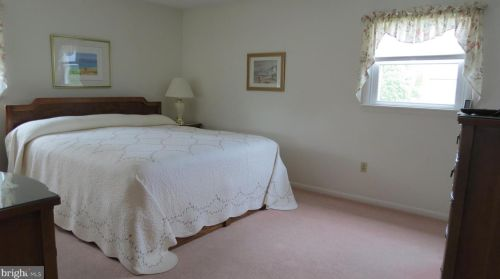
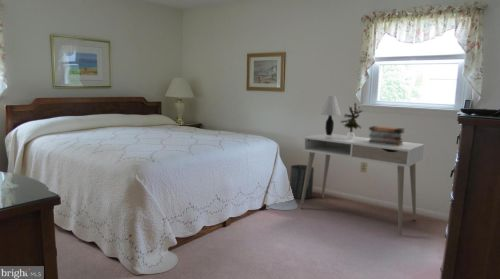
+ desk (360, 159)
+ book stack (386, 135)
+ potted plant (353, 120)
+ table lamp (330, 115)
+ trash can (301, 181)
